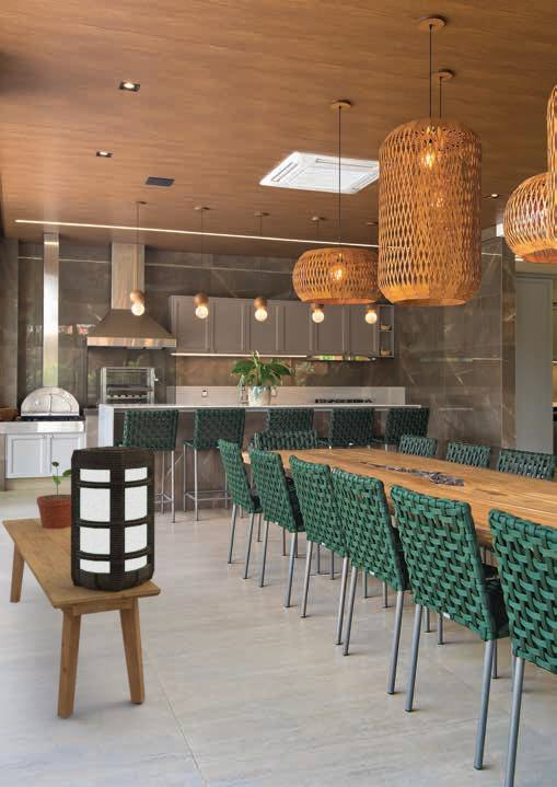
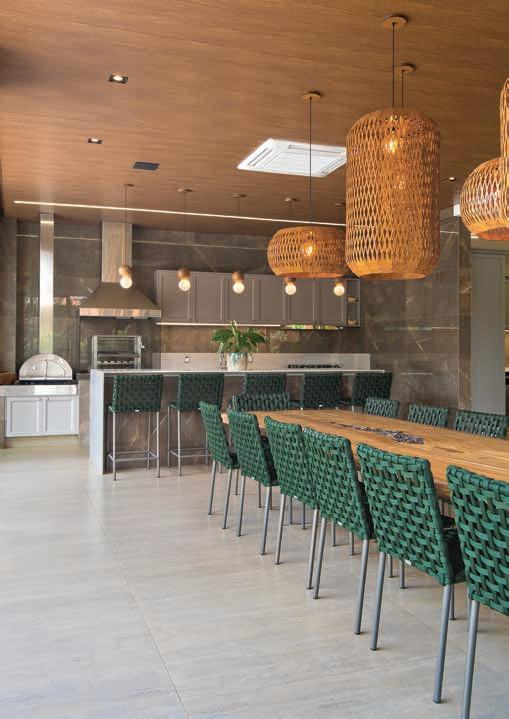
- potted plant (57, 491)
- bench (65, 594)
- lantern (113, 514)
